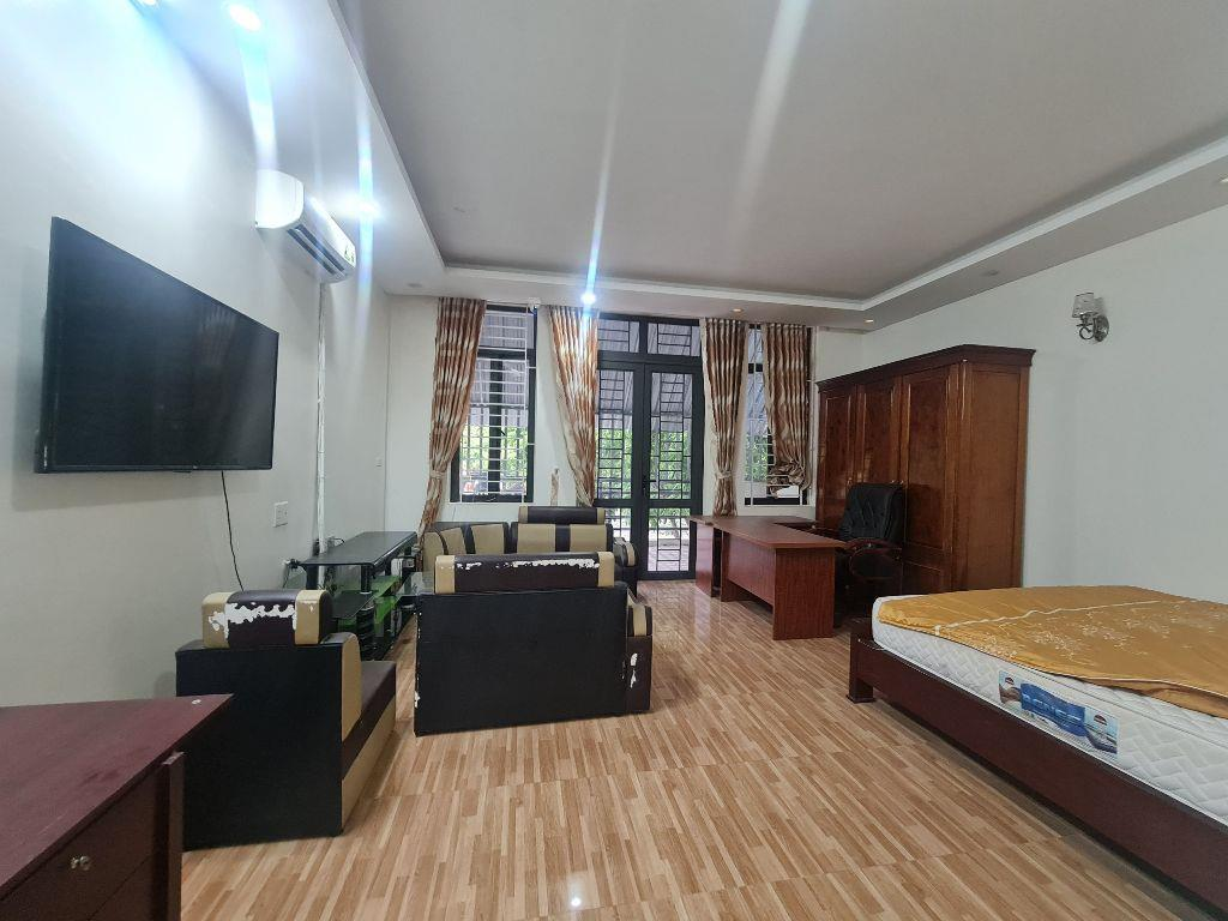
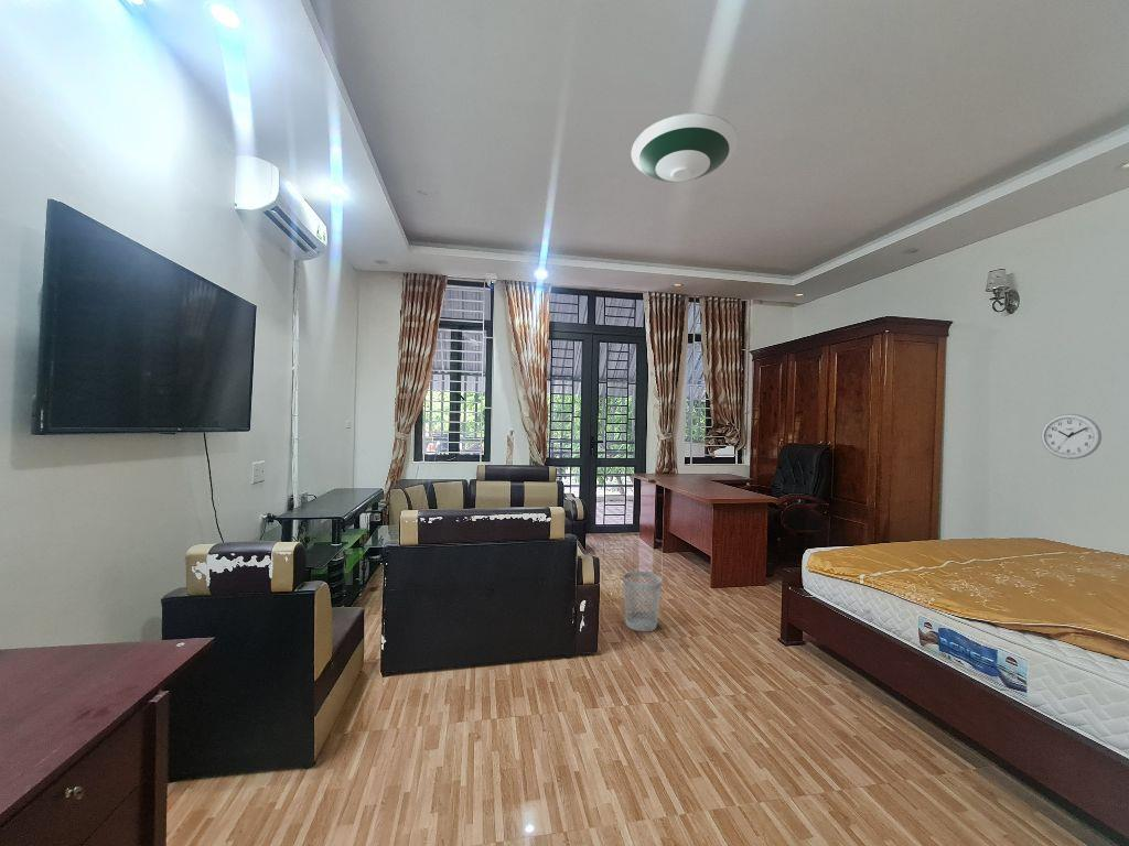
+ wastebasket (642, 601)
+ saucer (682, 162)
+ wall clock (1068, 436)
